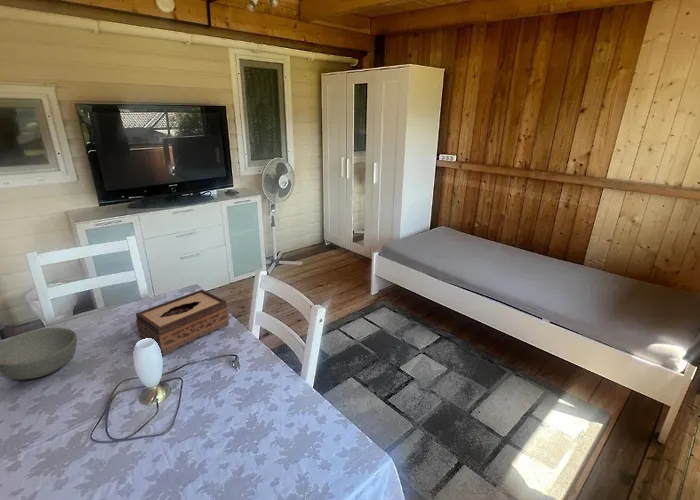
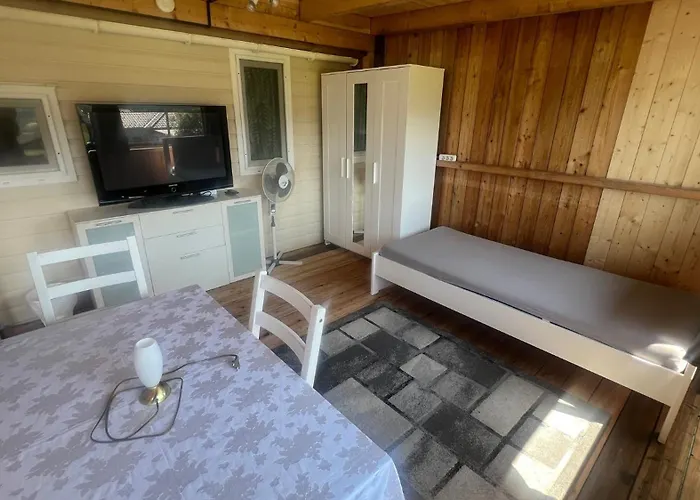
- bowl (37, 356)
- tissue box (184, 319)
